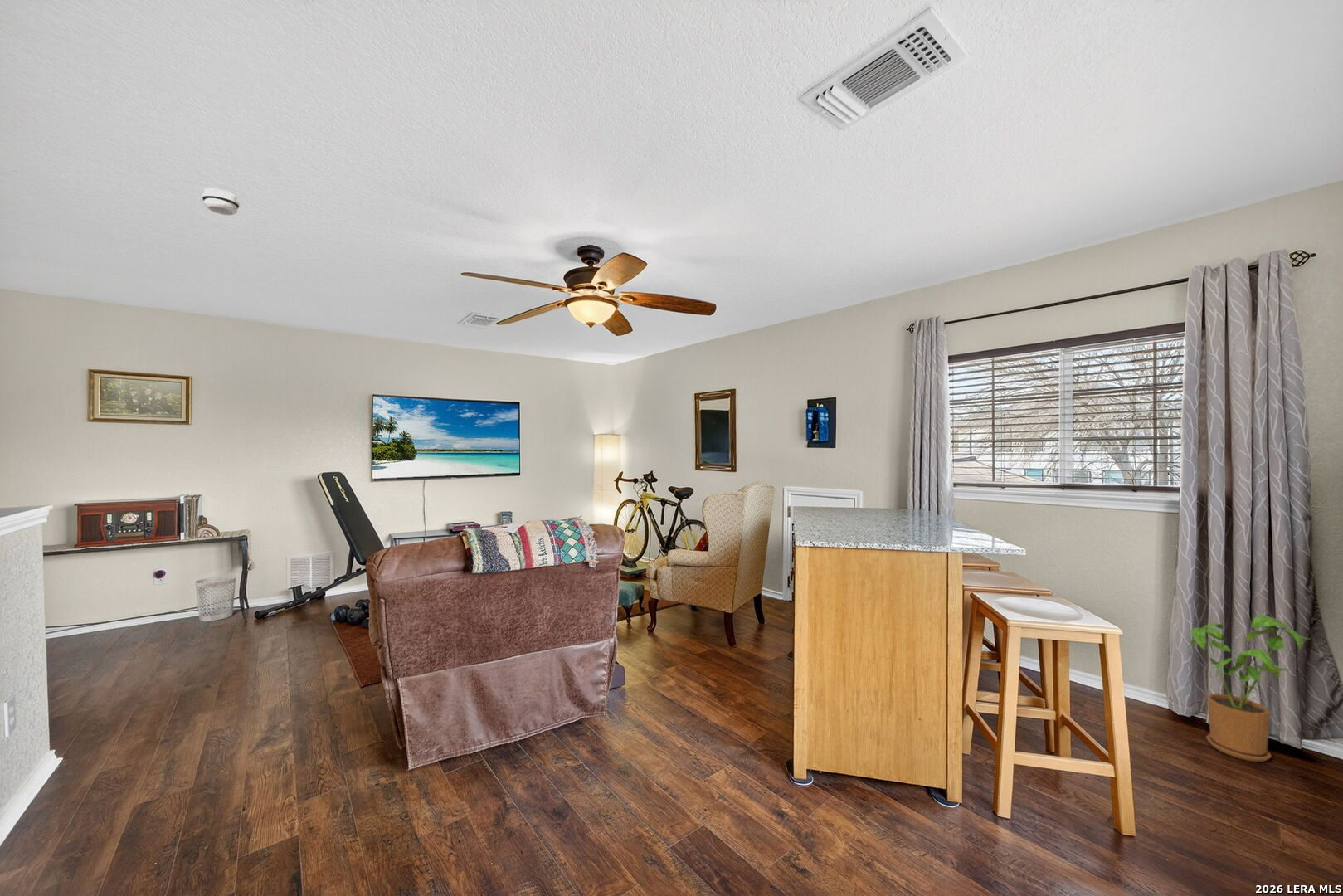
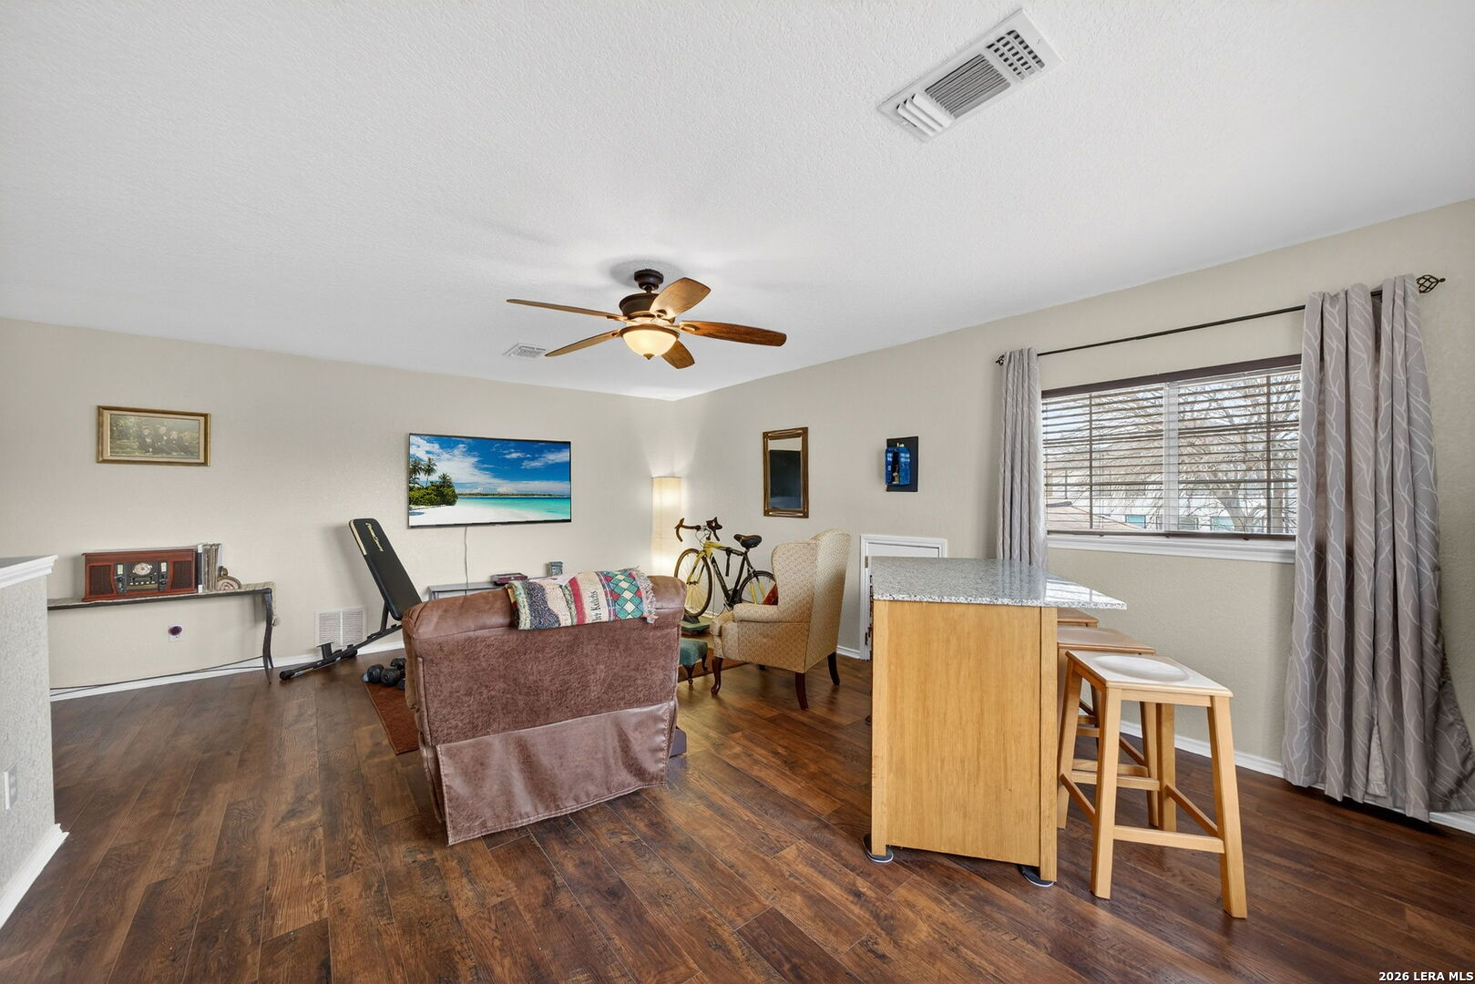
- smoke detector (221, 202)
- wastebasket (216, 597)
- house plant (1242, 684)
